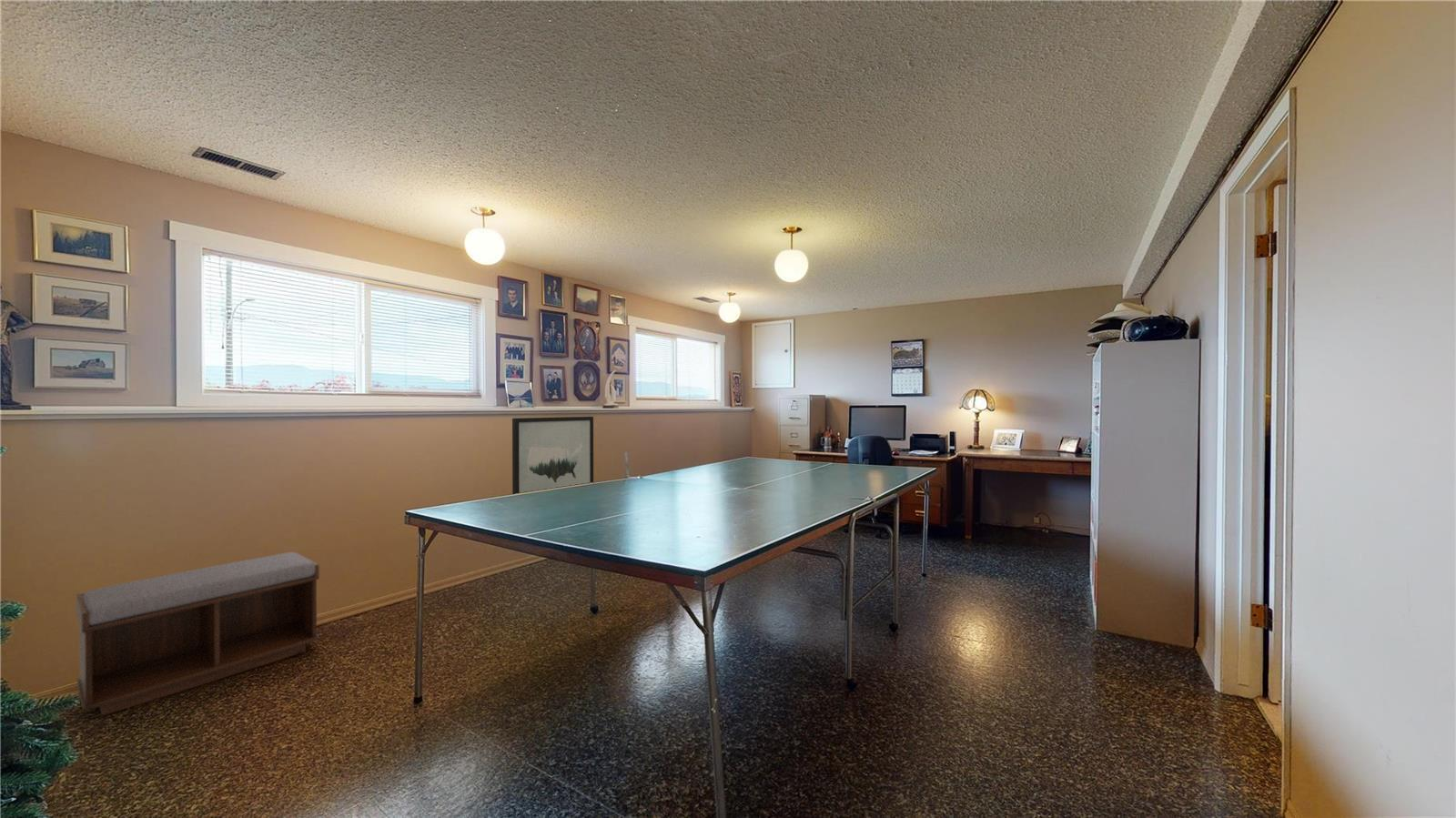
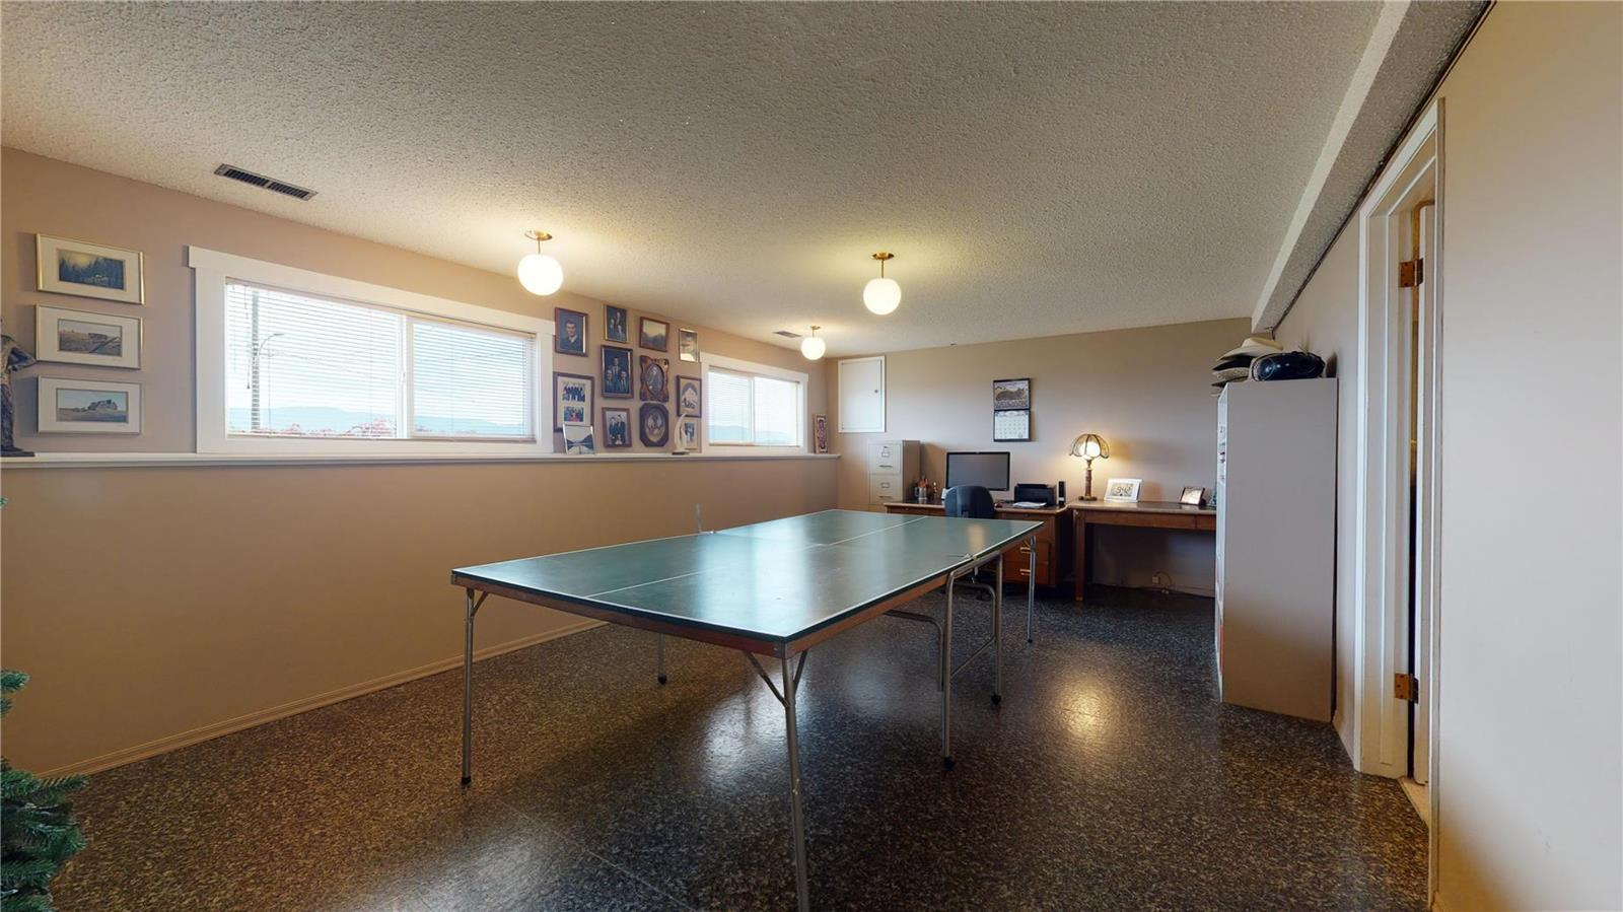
- bench (208, 621)
- wall art (555, 463)
